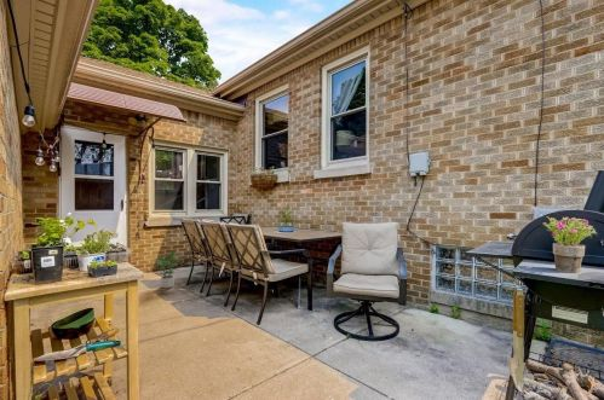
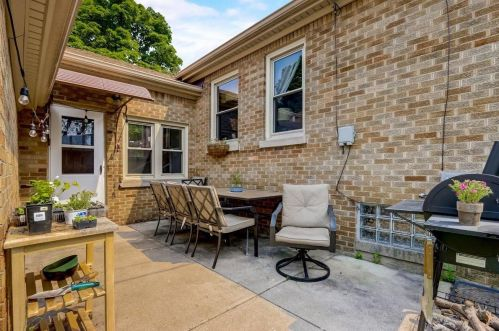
- potted plant (163, 268)
